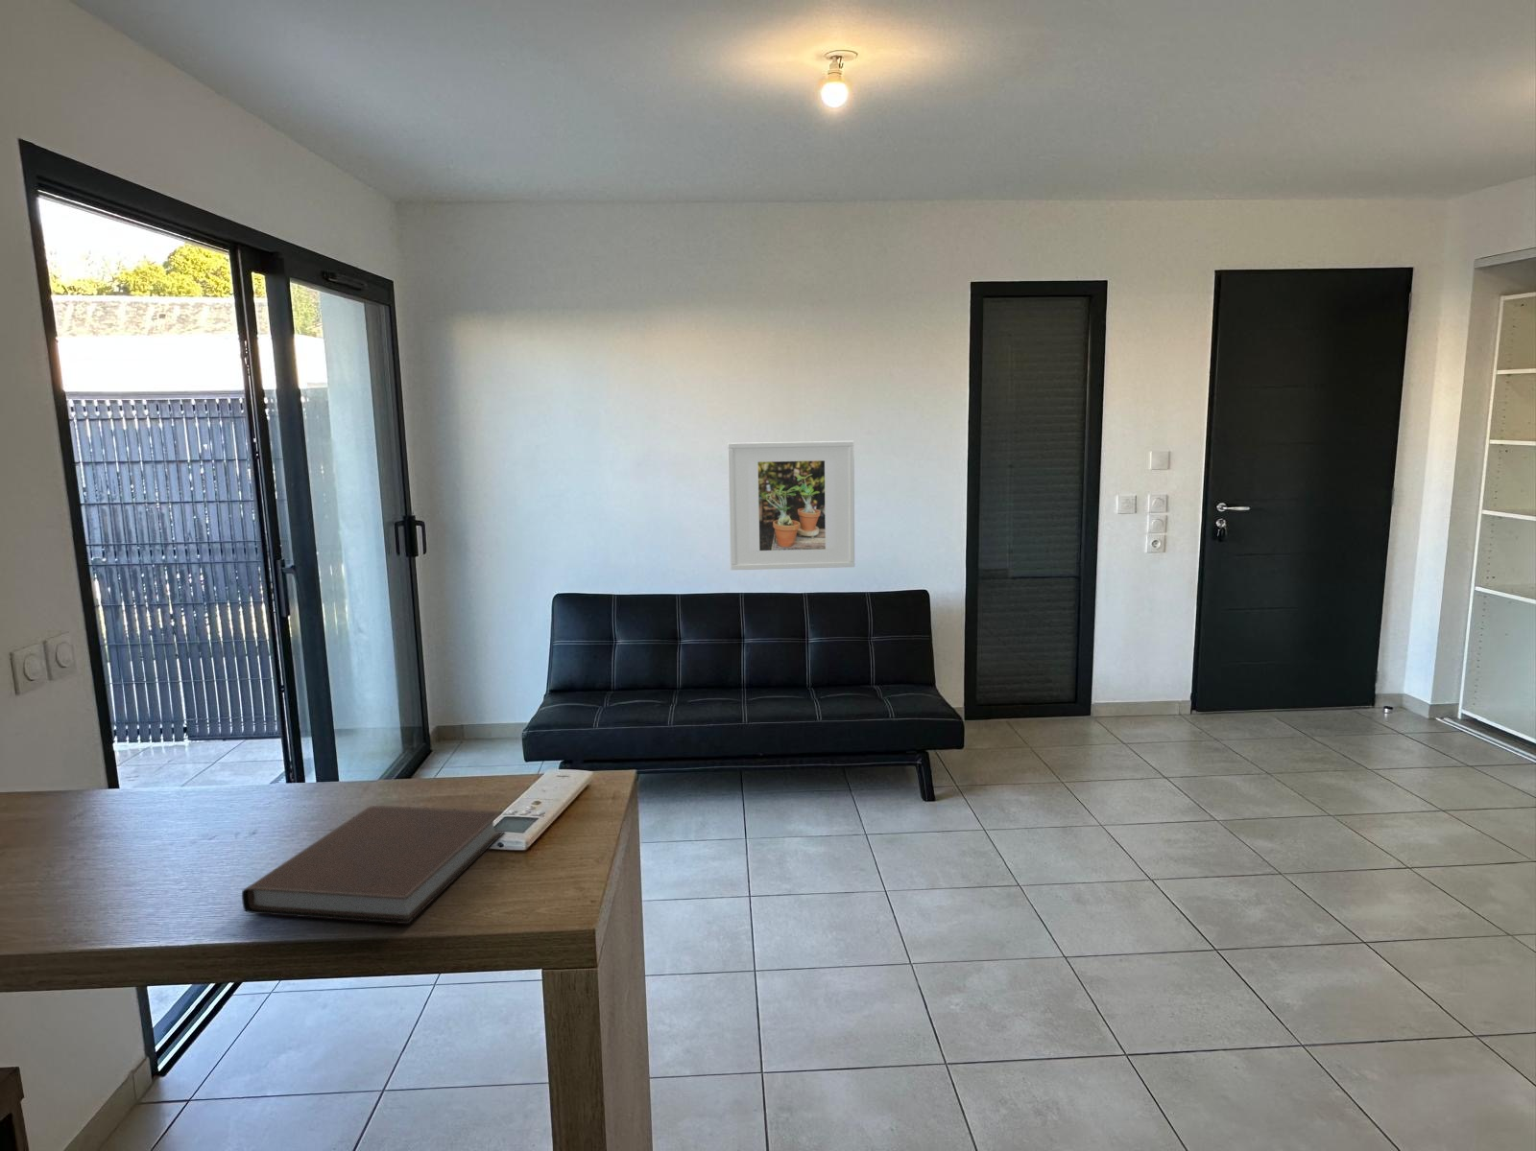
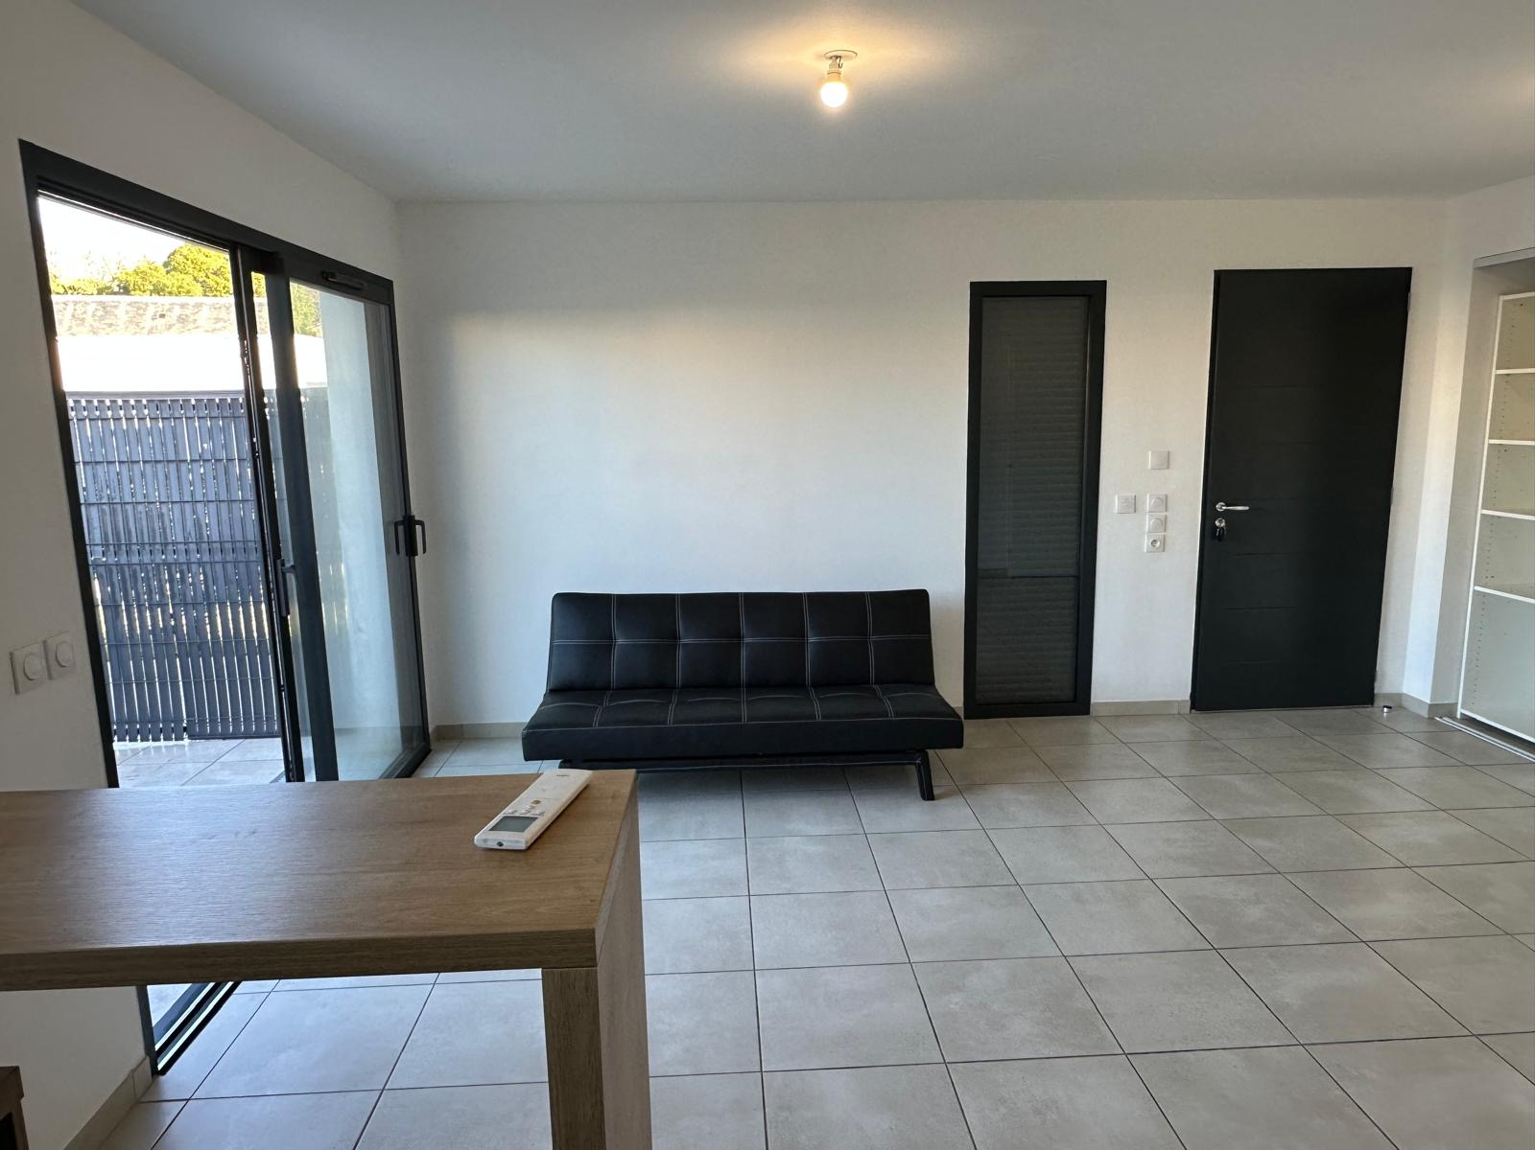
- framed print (791, 505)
- notebook (385, 857)
